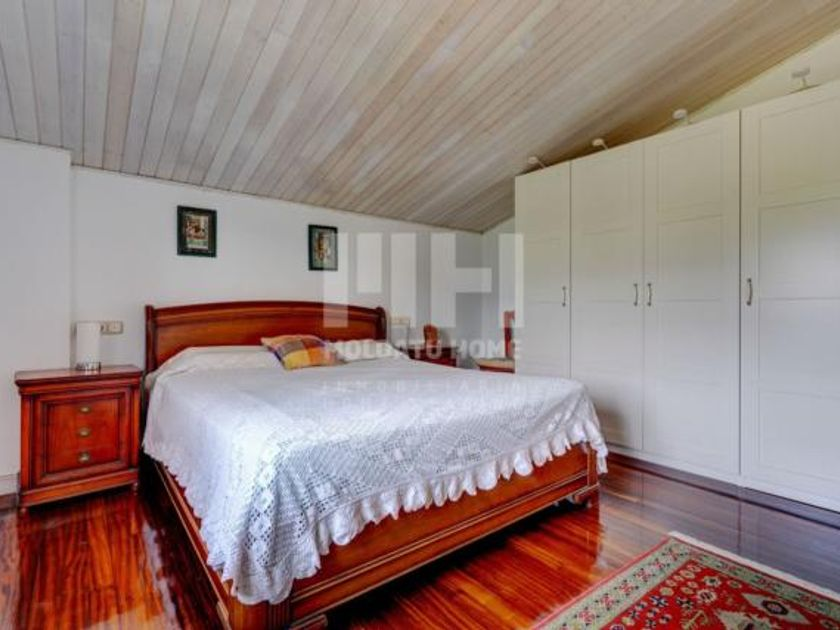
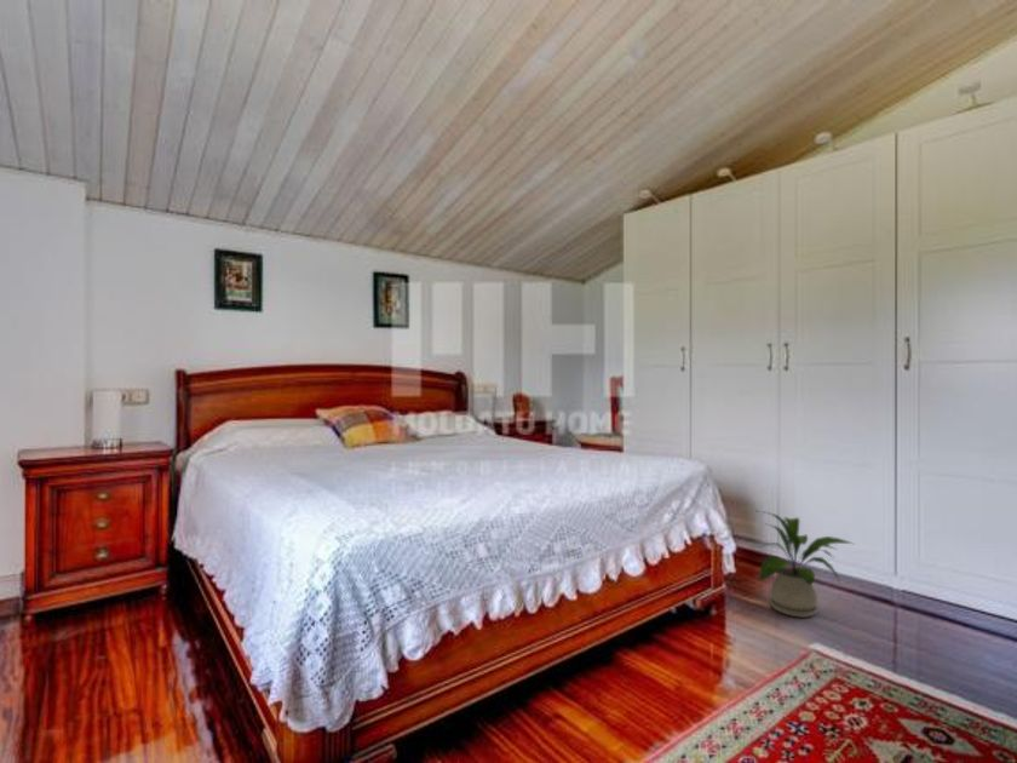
+ house plant (805, 563)
